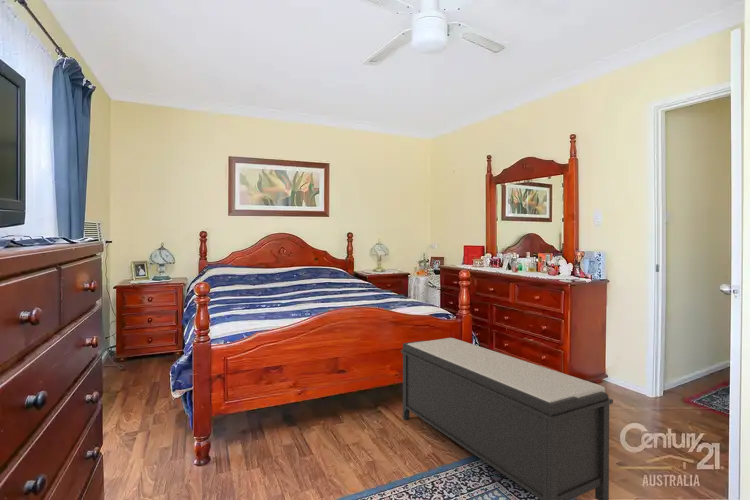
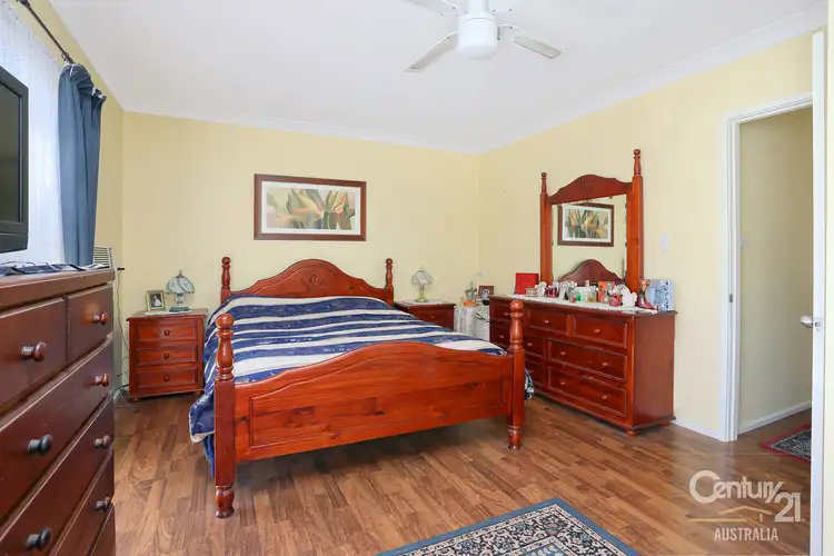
- bench (486, 407)
